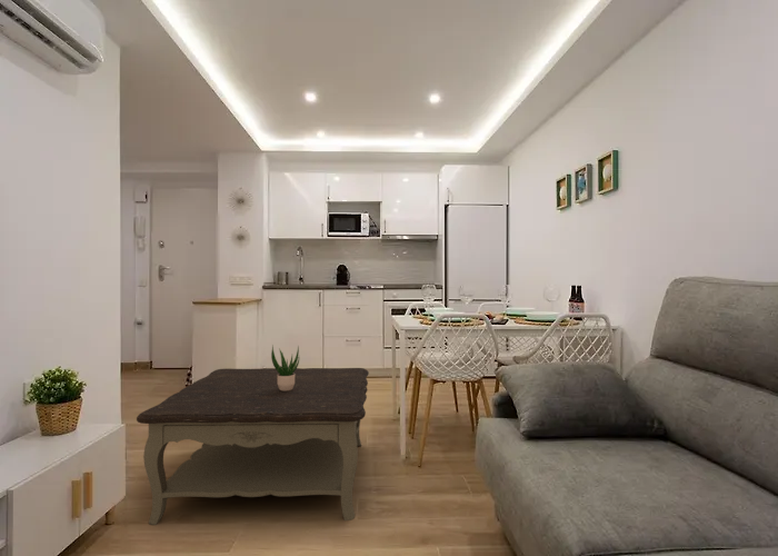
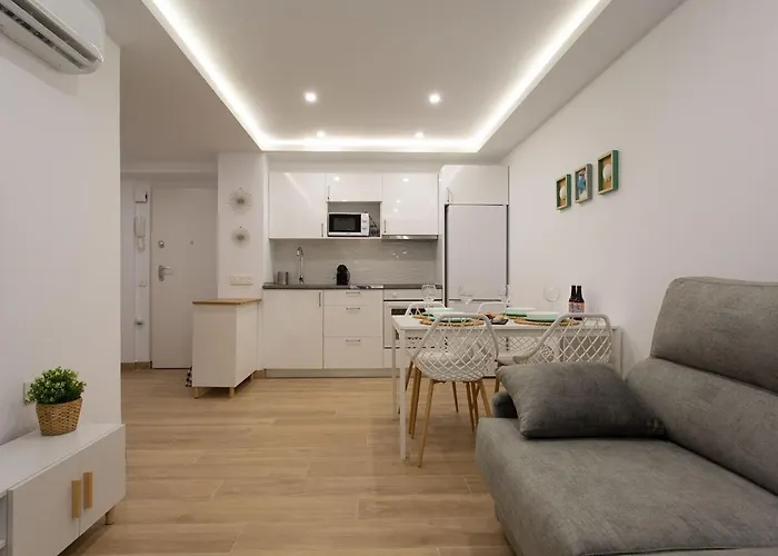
- potted plant (285, 365)
- coffee table (275, 430)
